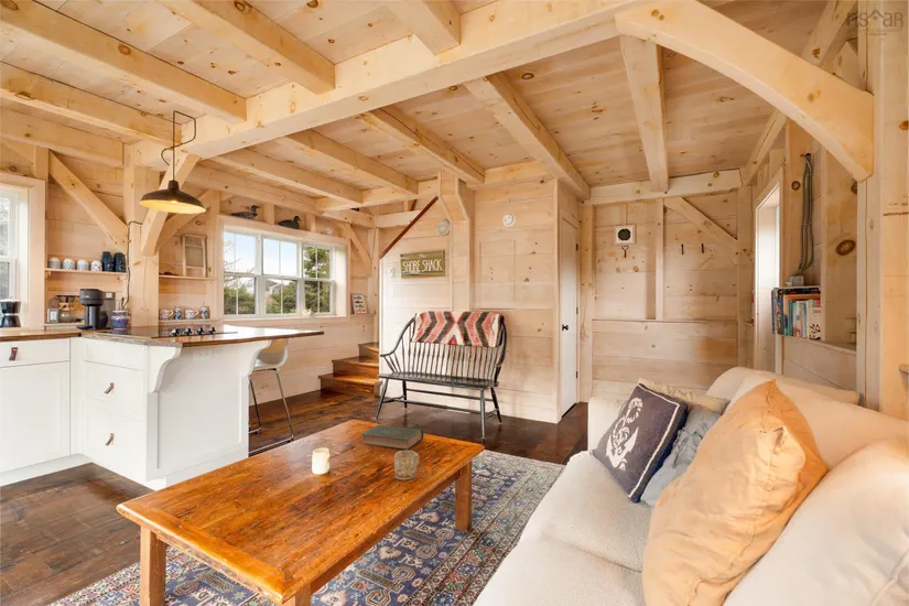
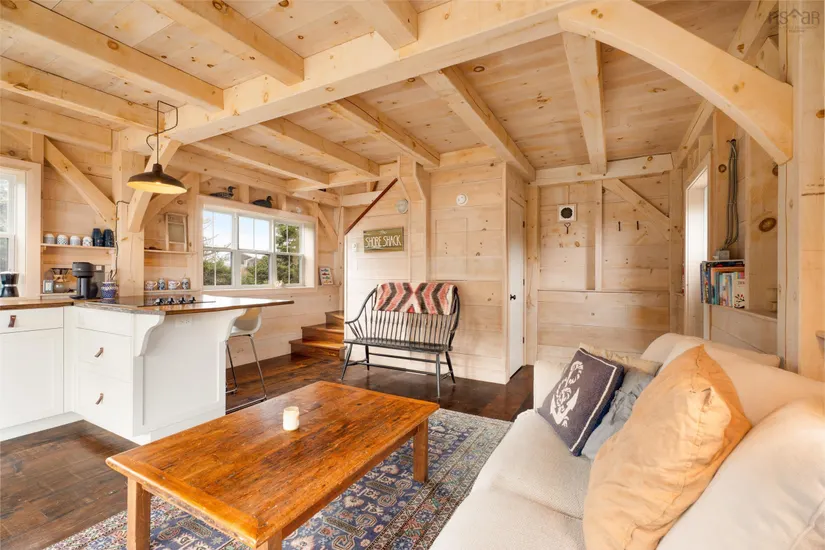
- mug (408, 463)
- book (392, 435)
